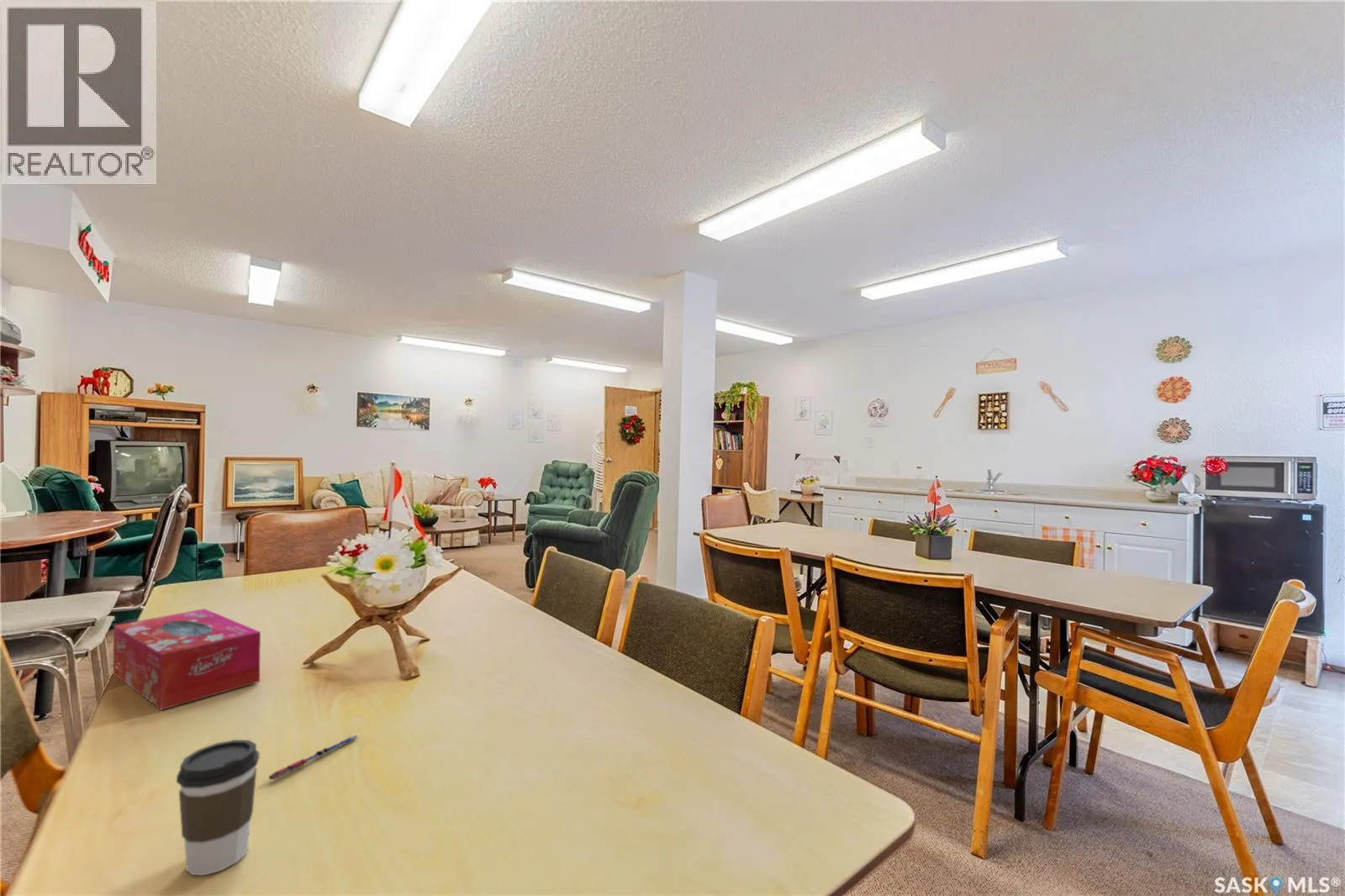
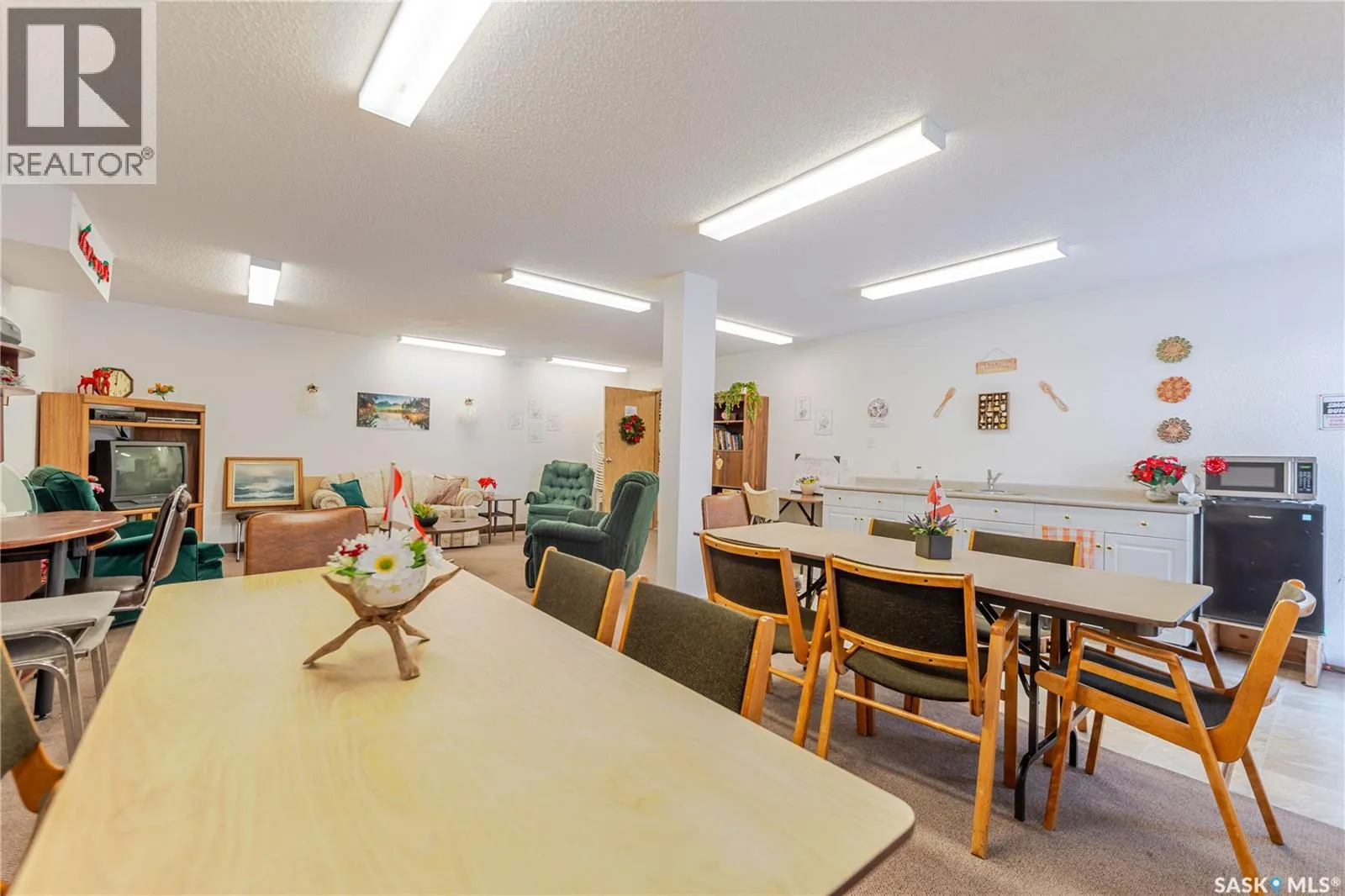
- tissue box (185, 652)
- coffee cup (219, 806)
- pen (316, 754)
